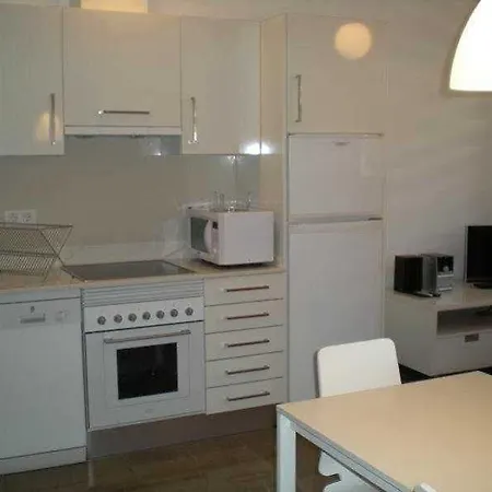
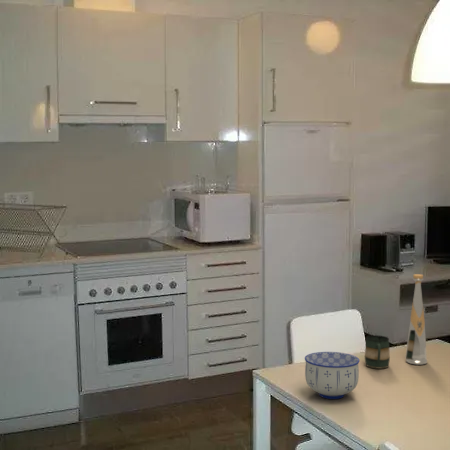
+ bowl (331, 376)
+ bottle (417, 318)
+ mug (377, 353)
